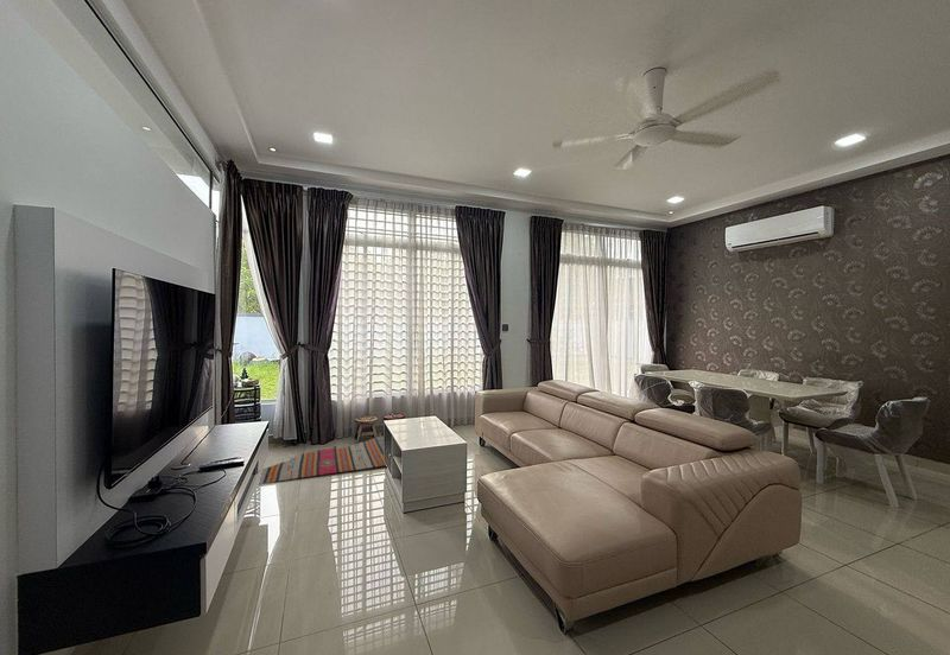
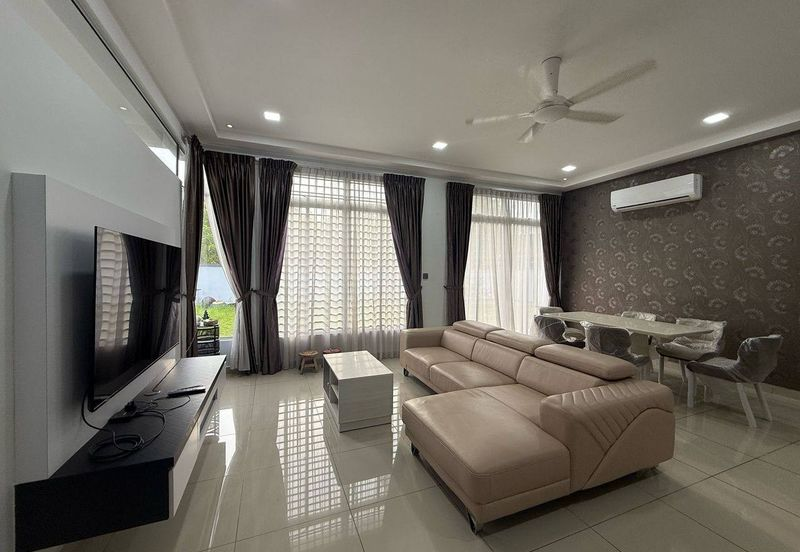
- rug (357, 451)
